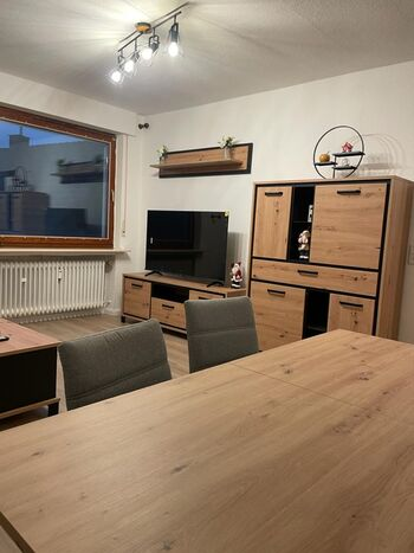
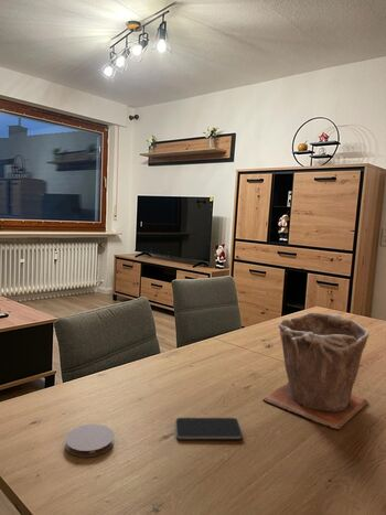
+ plant pot (319, 361)
+ smartphone (207, 428)
+ coaster (89, 439)
